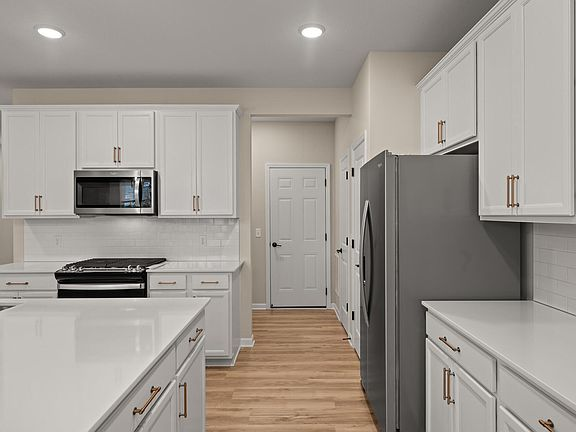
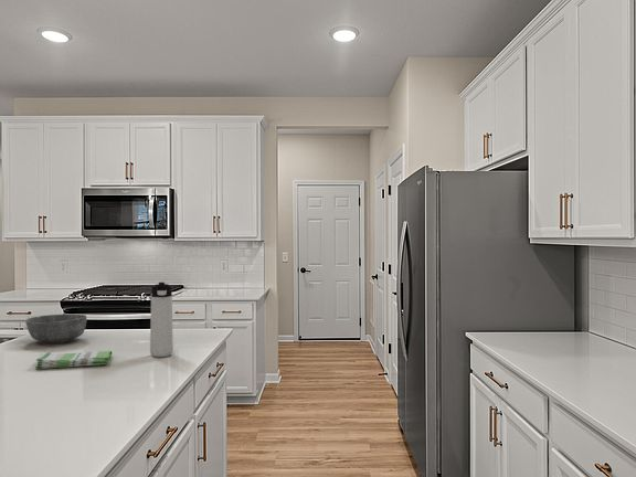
+ bowl (56, 329)
+ thermos bottle (161, 319)
+ dish towel (75, 357)
